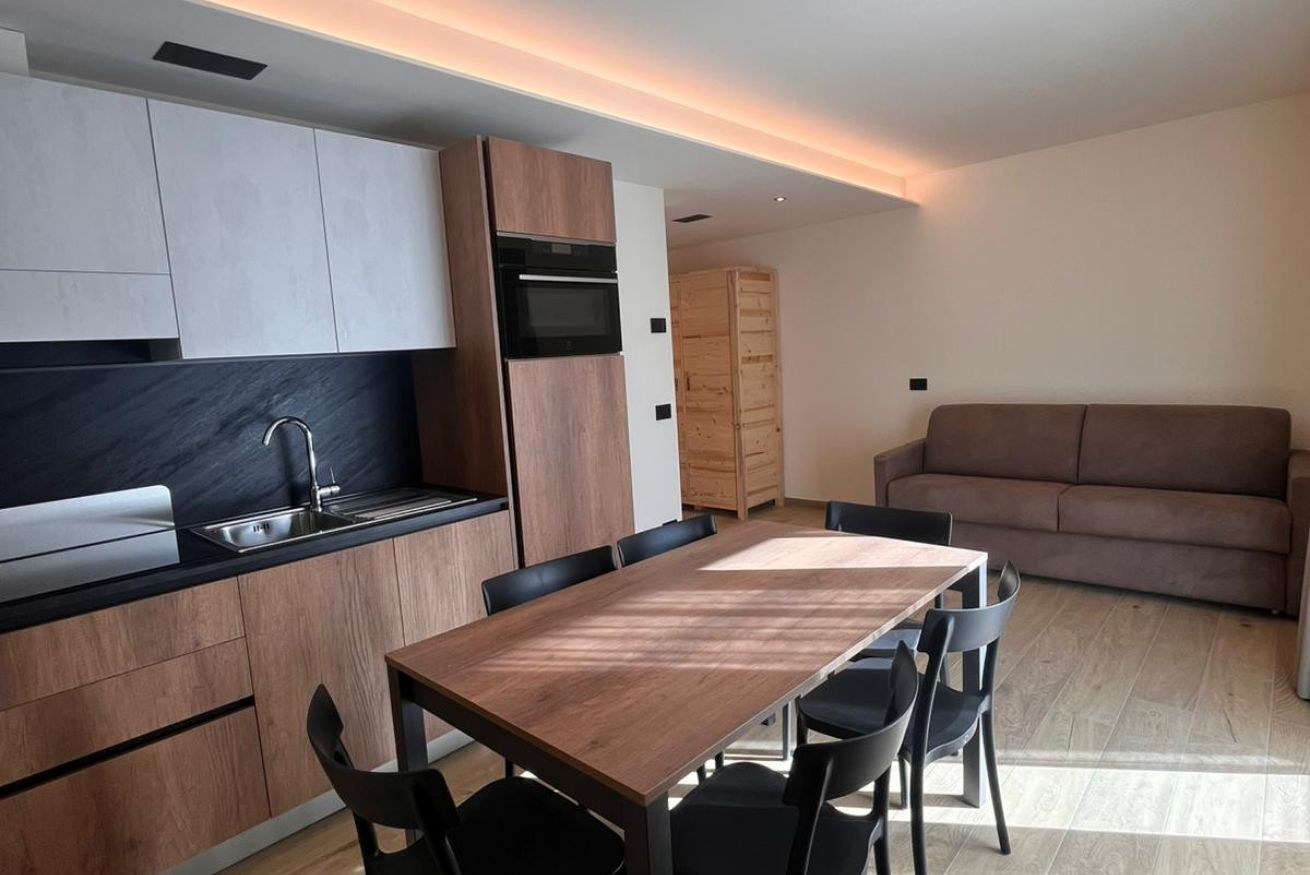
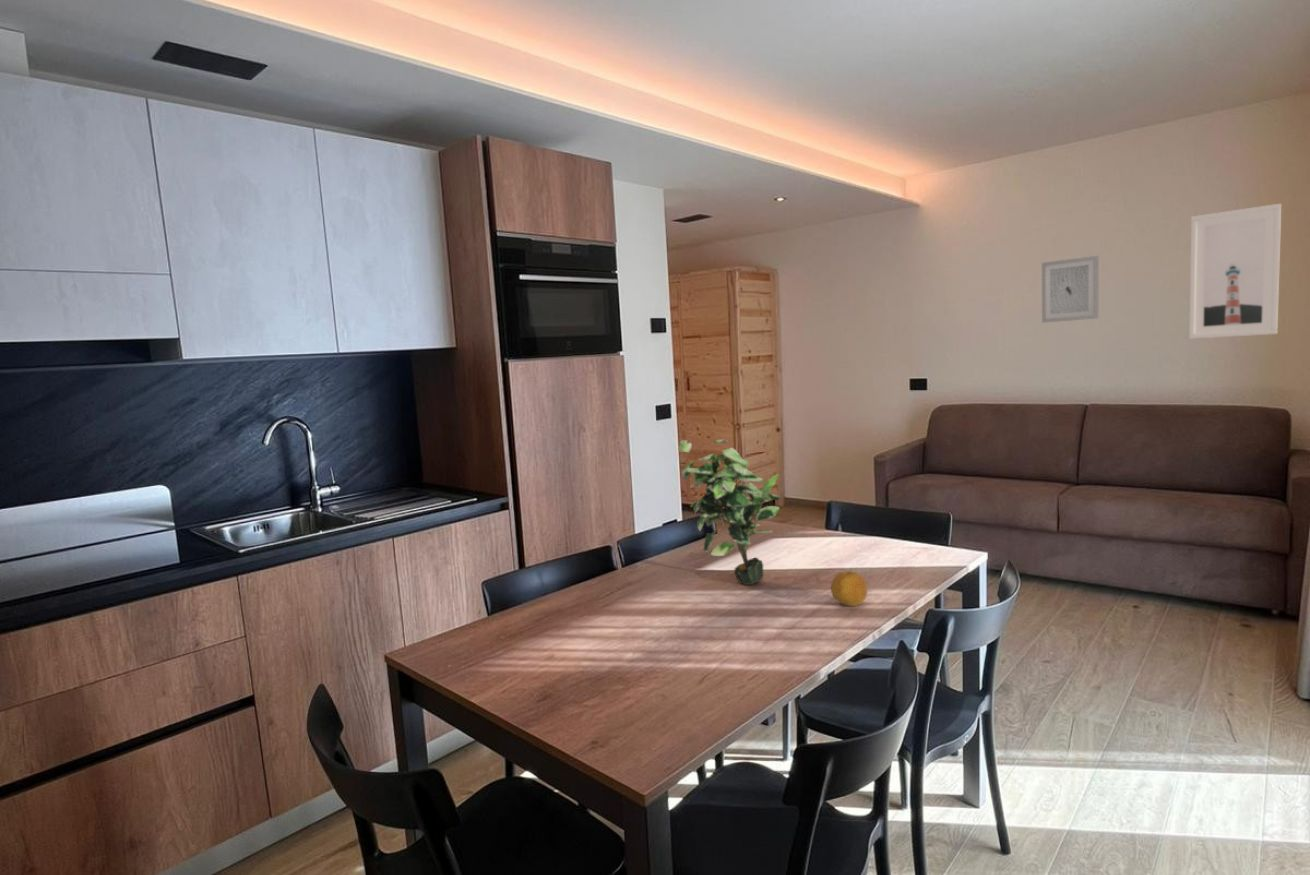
+ fruit (848, 588)
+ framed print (1233, 273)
+ wall art (1069, 290)
+ potted plant (728, 513)
